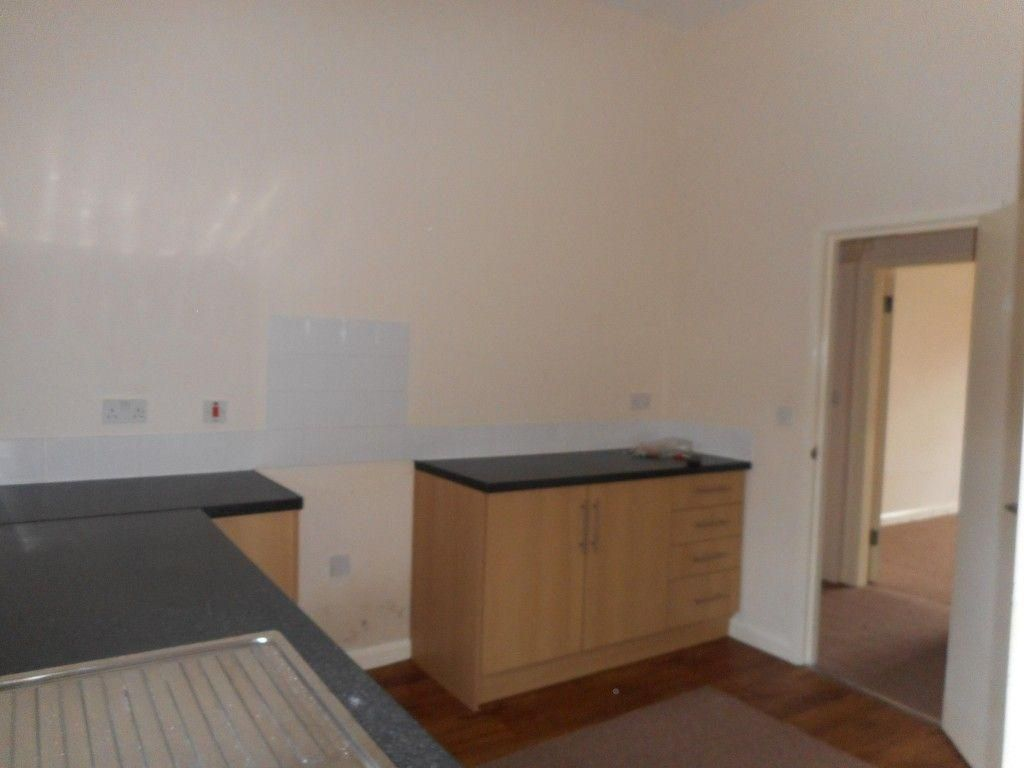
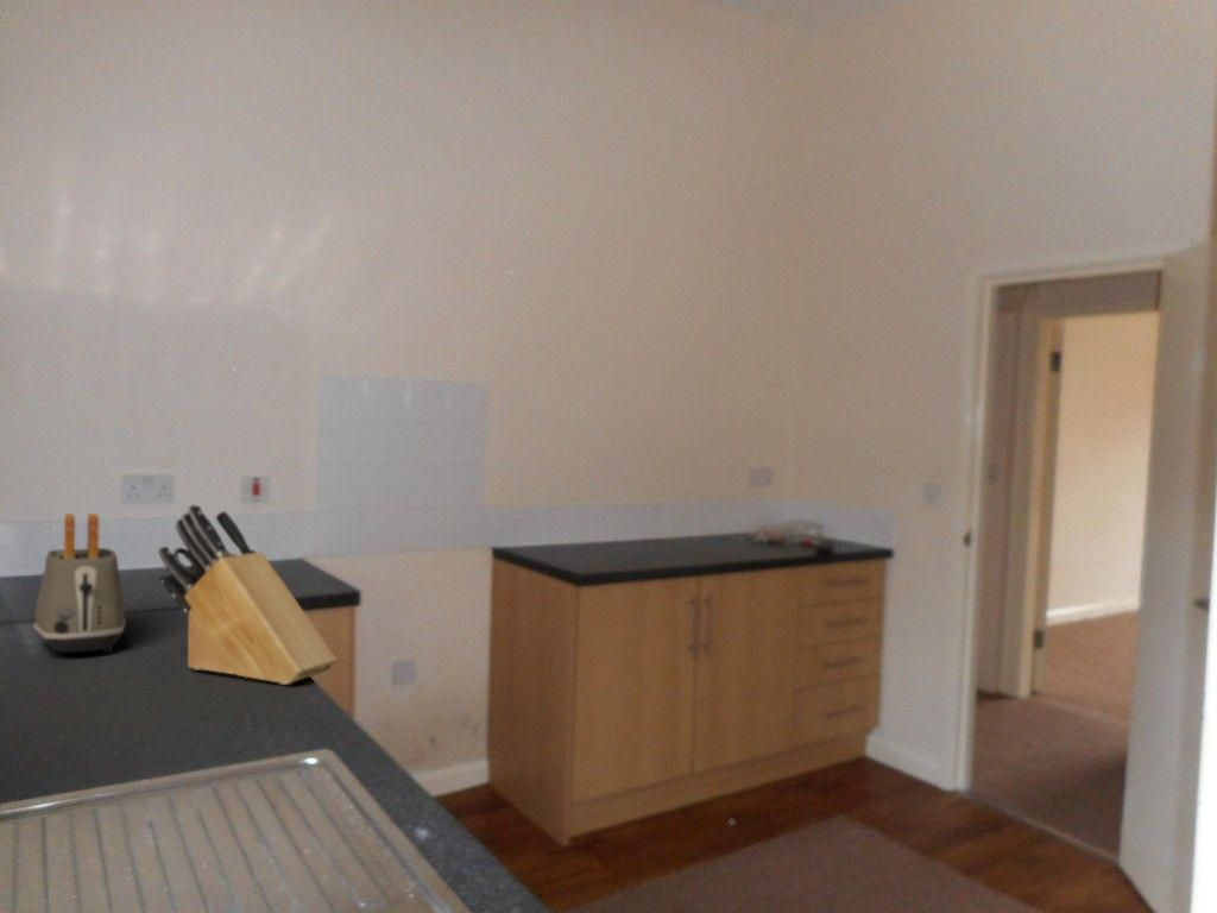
+ knife block (245, 588)
+ toaster (81, 579)
